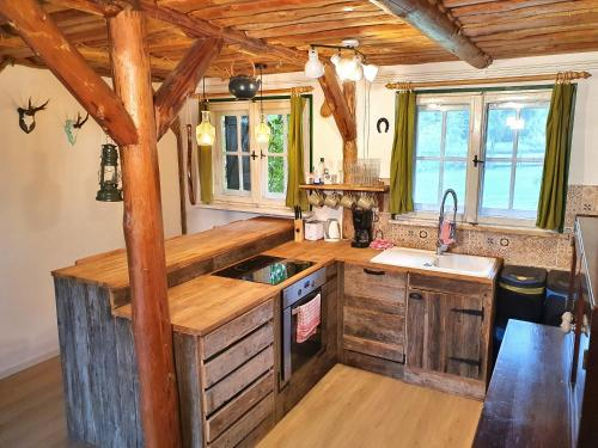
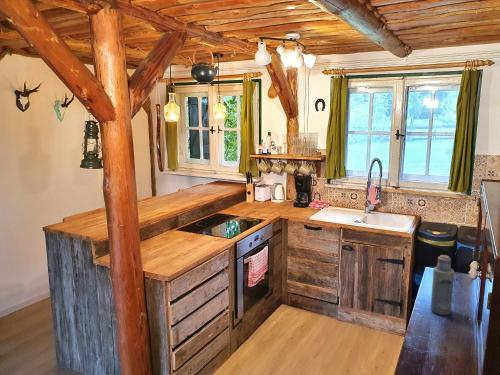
+ bottle (442, 283)
